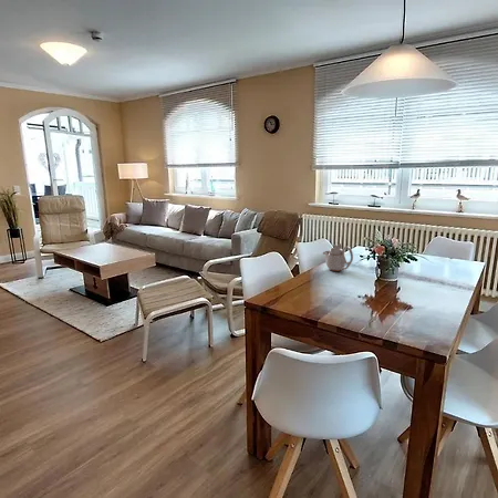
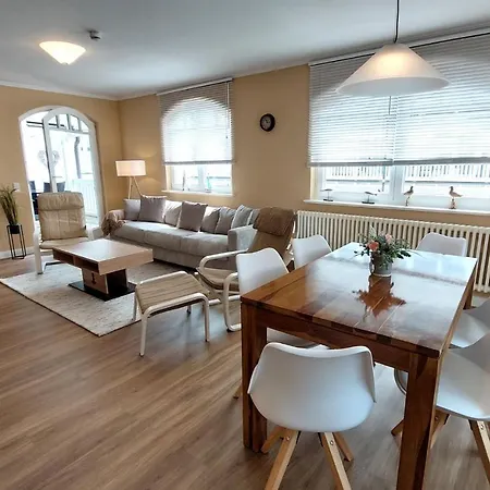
- teapot (336, 257)
